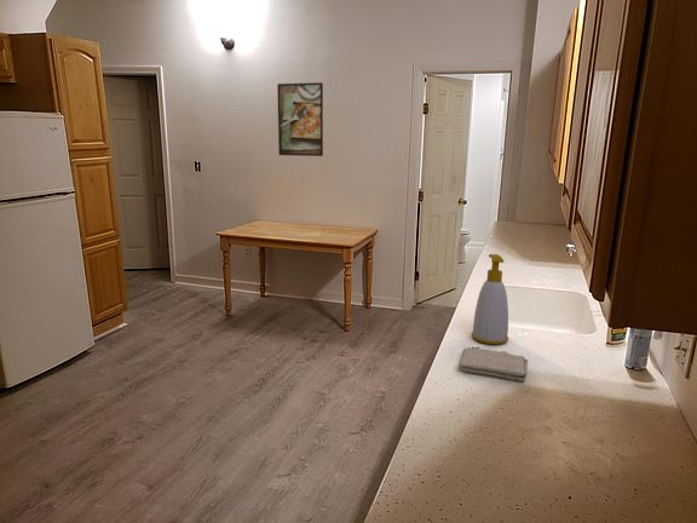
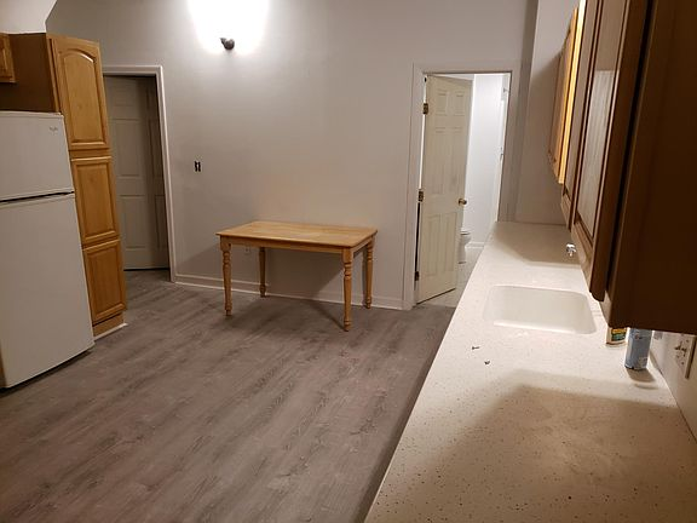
- soap bottle (492, 298)
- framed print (300, 120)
- washcloth (492, 362)
